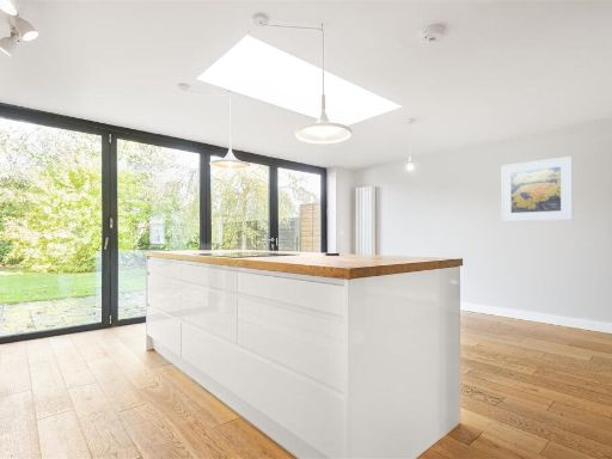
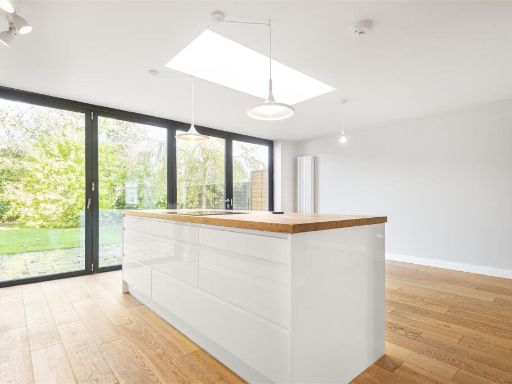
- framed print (534, 190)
